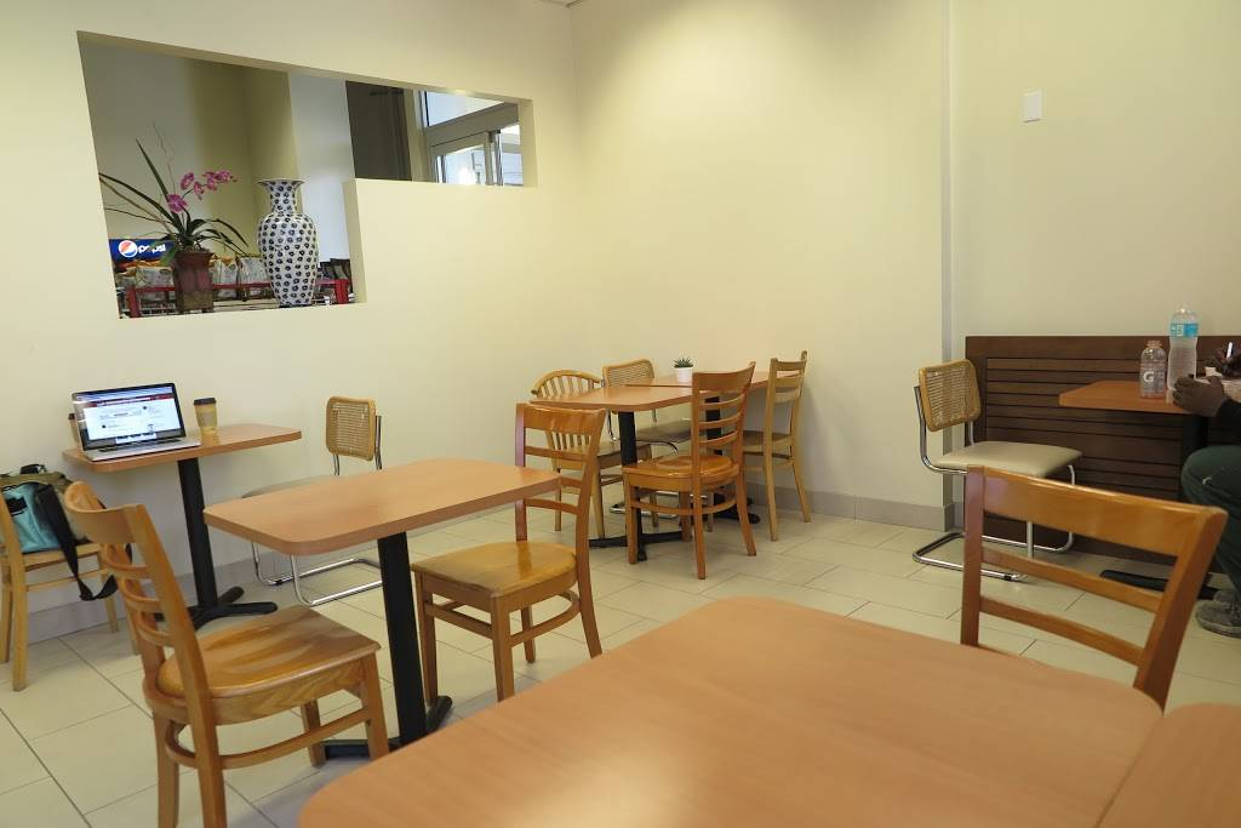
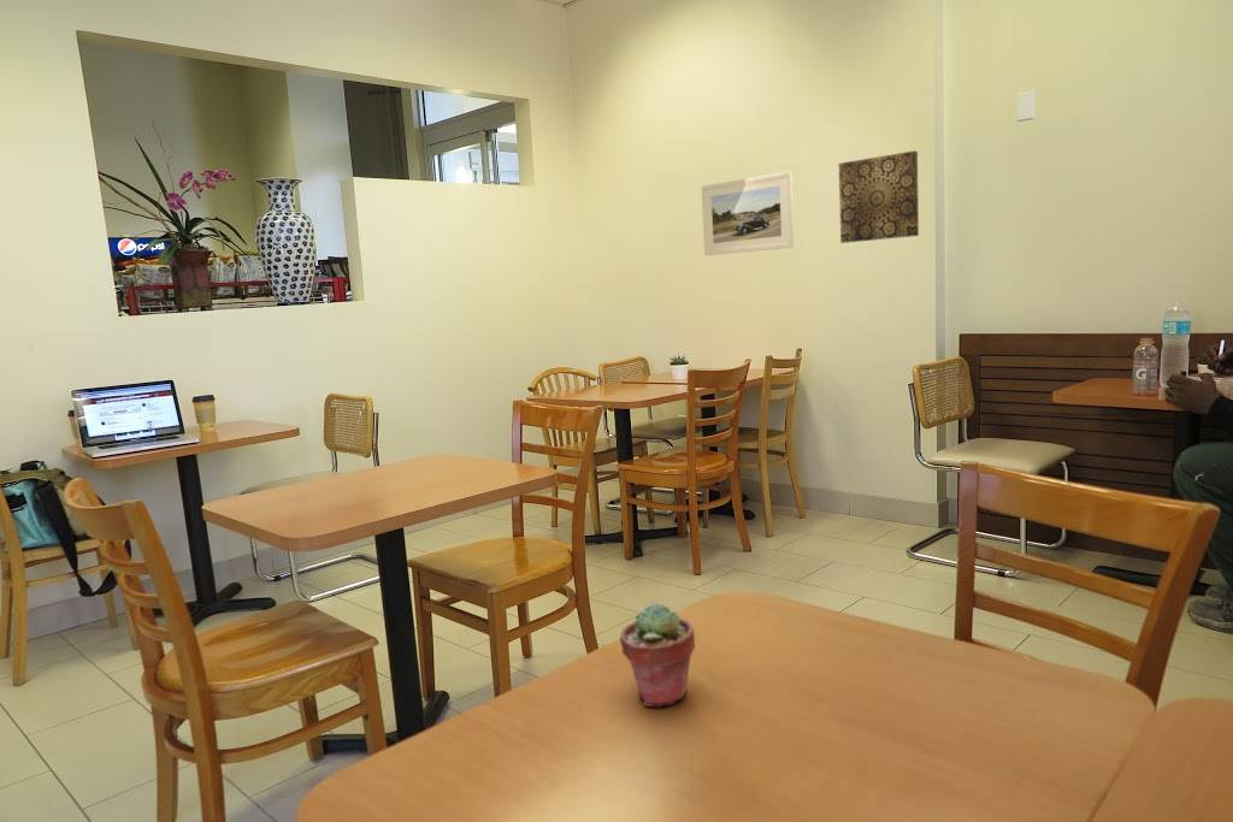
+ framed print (745, 215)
+ wall art (877, 199)
+ potted succulent (659, 649)
